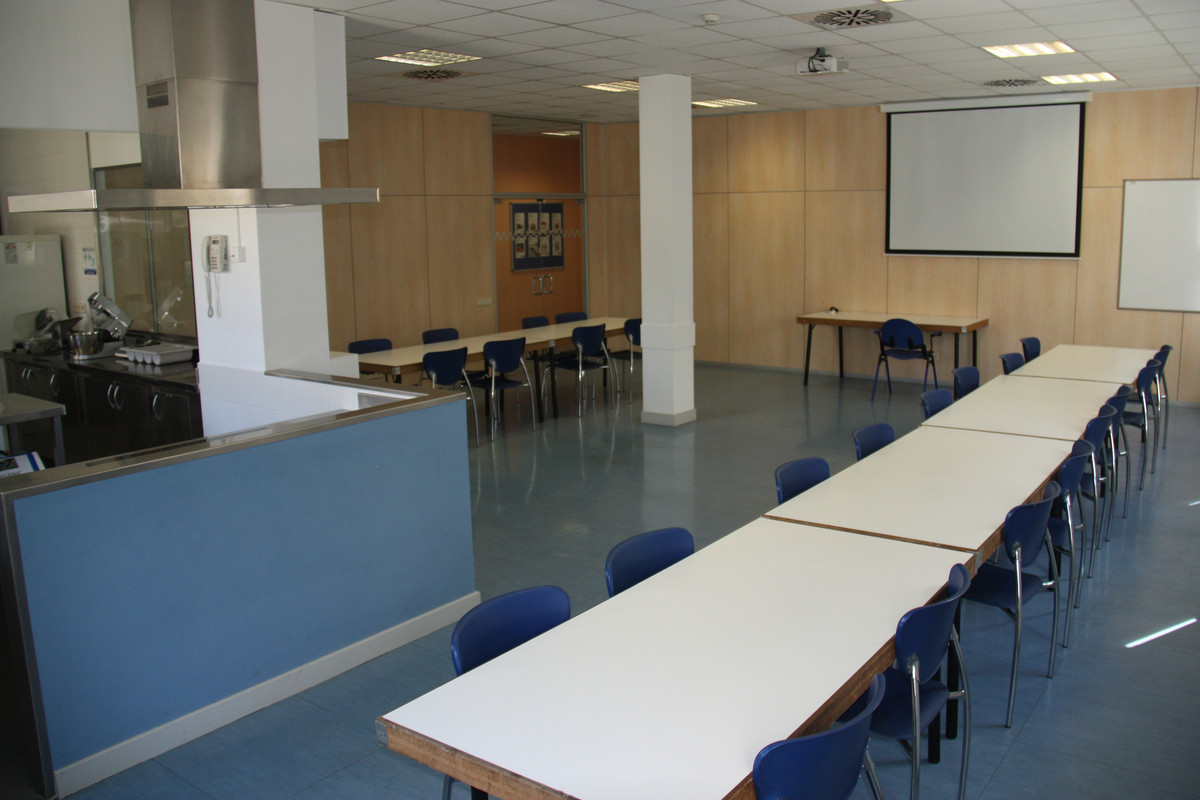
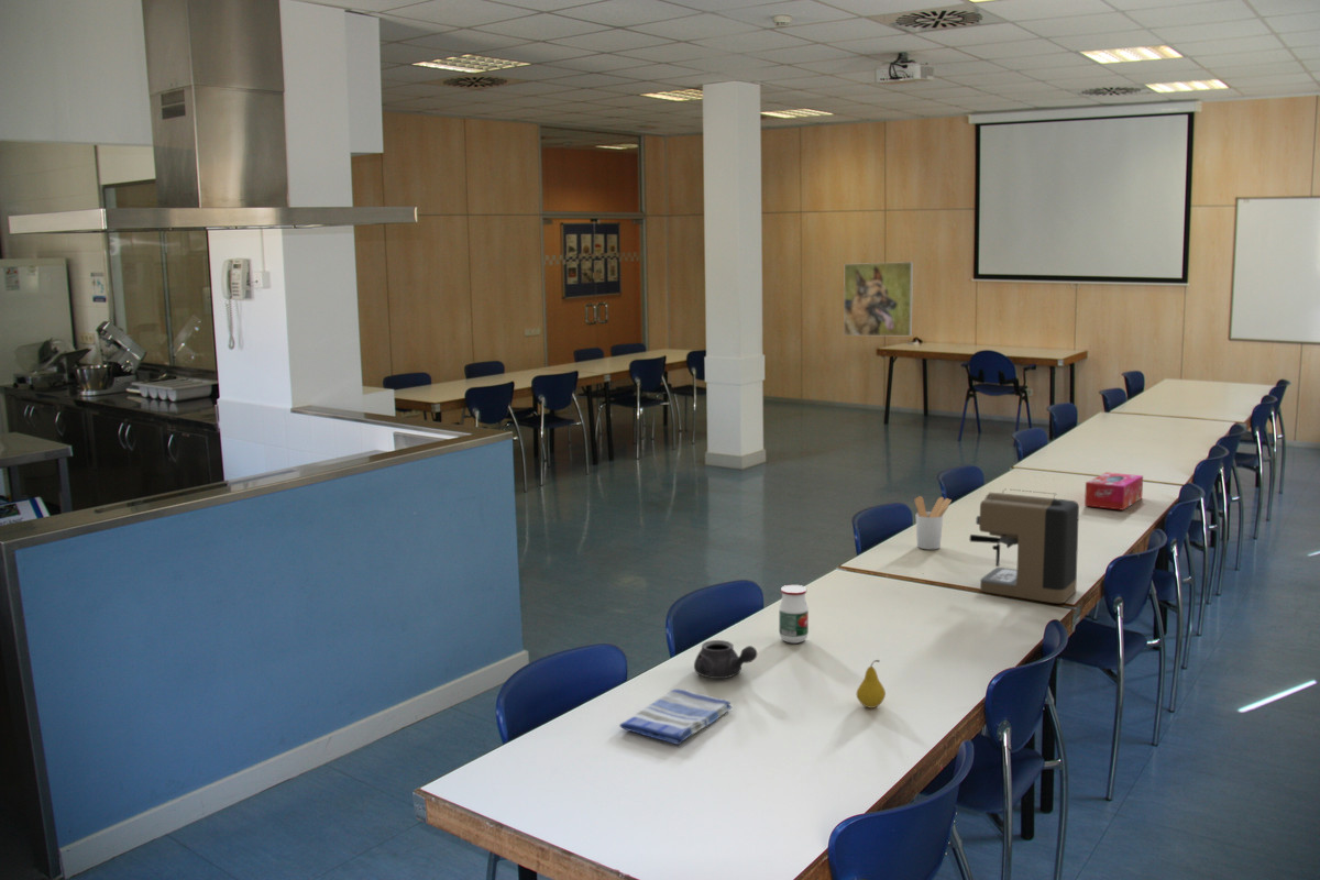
+ utensil holder (933, 521)
+ jar (793, 614)
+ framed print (877, 299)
+ dish towel (676, 714)
+ tissue box (1114, 490)
+ fruit (870, 681)
+ coffee maker (1018, 543)
+ teapot (725, 659)
